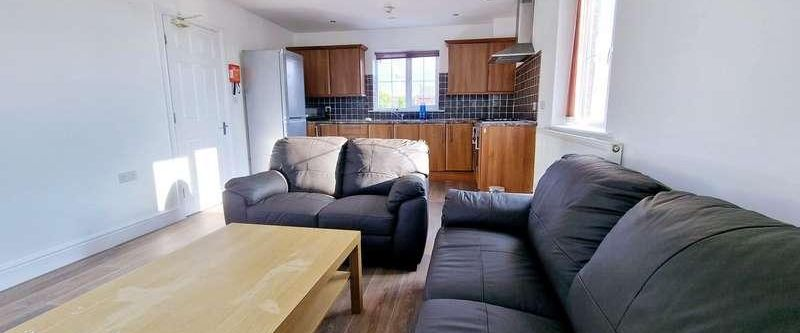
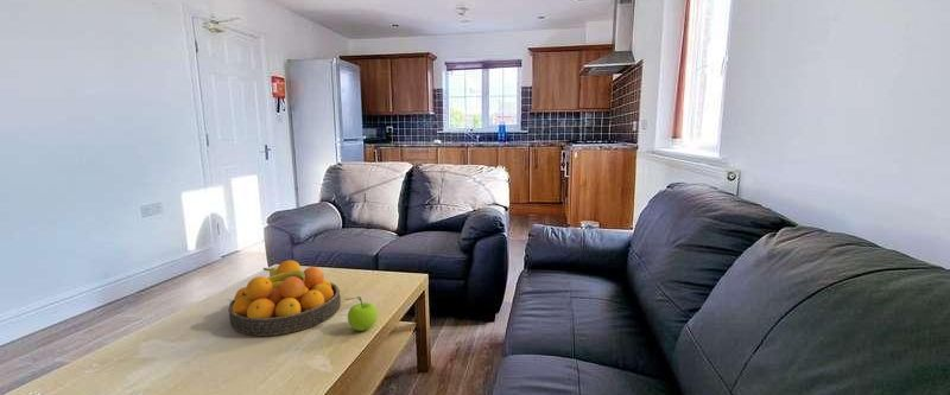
+ fruit (357, 311)
+ fruit bowl (285, 289)
